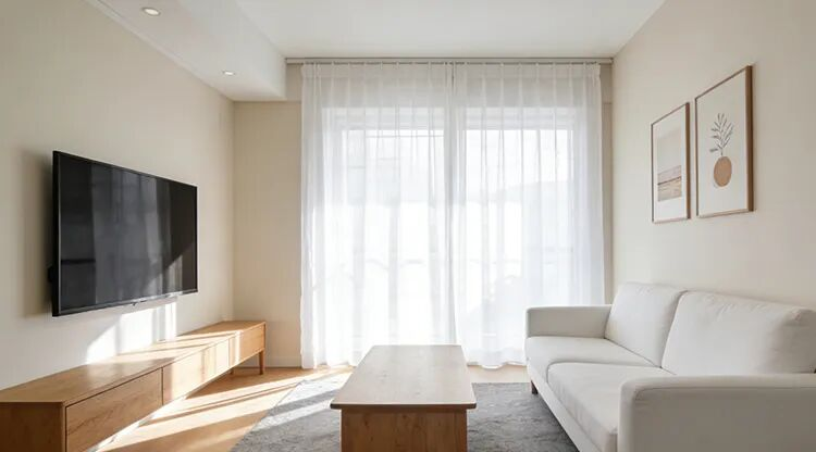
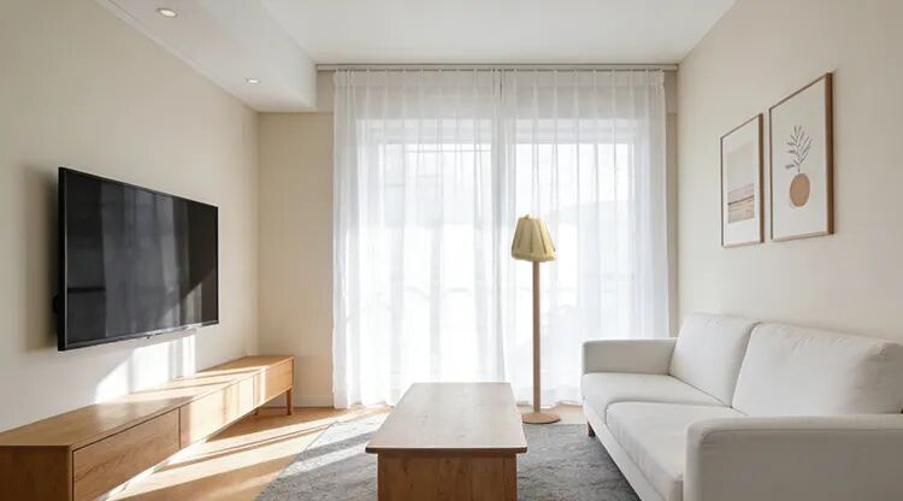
+ floor lamp (533, 314)
